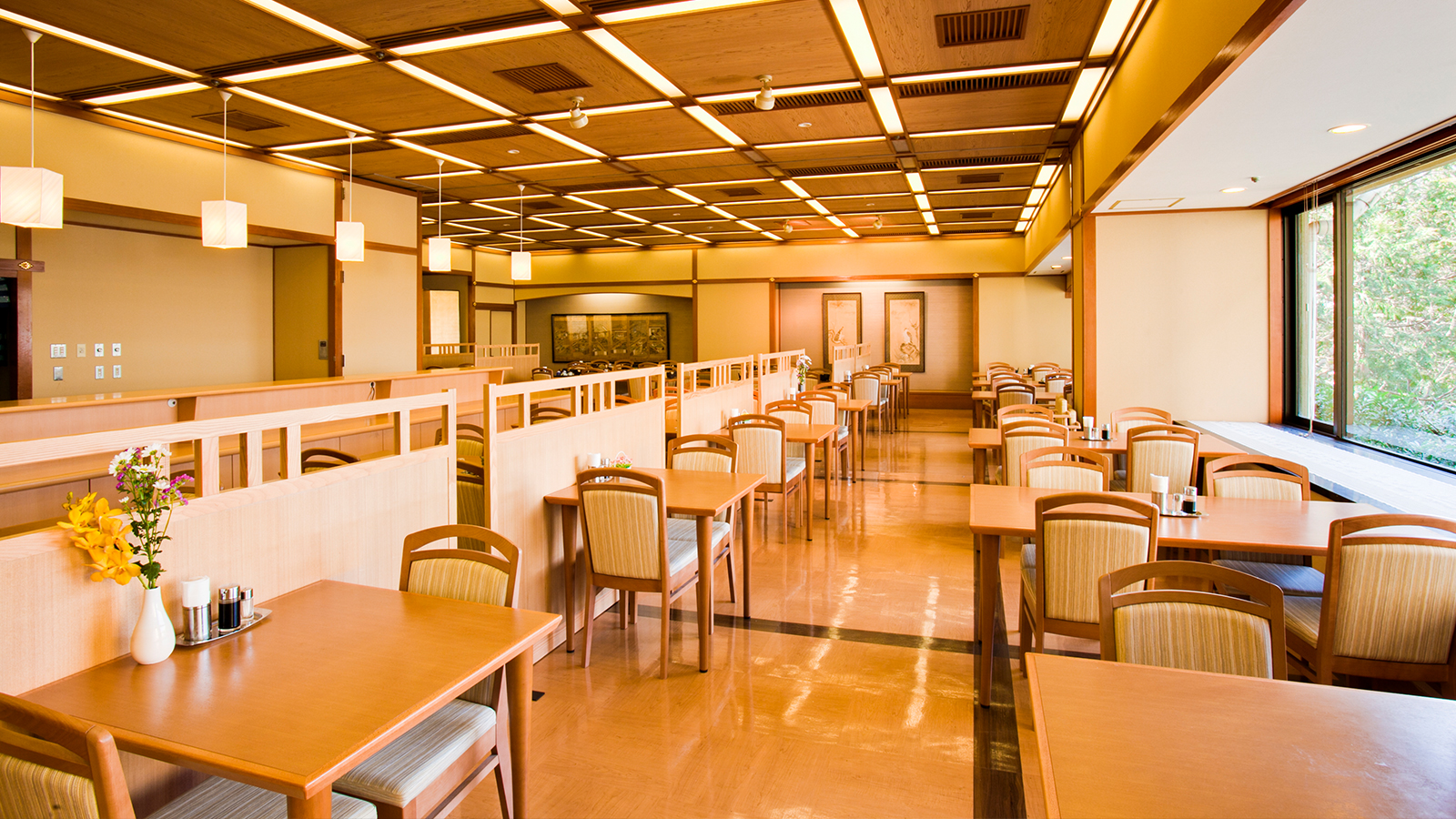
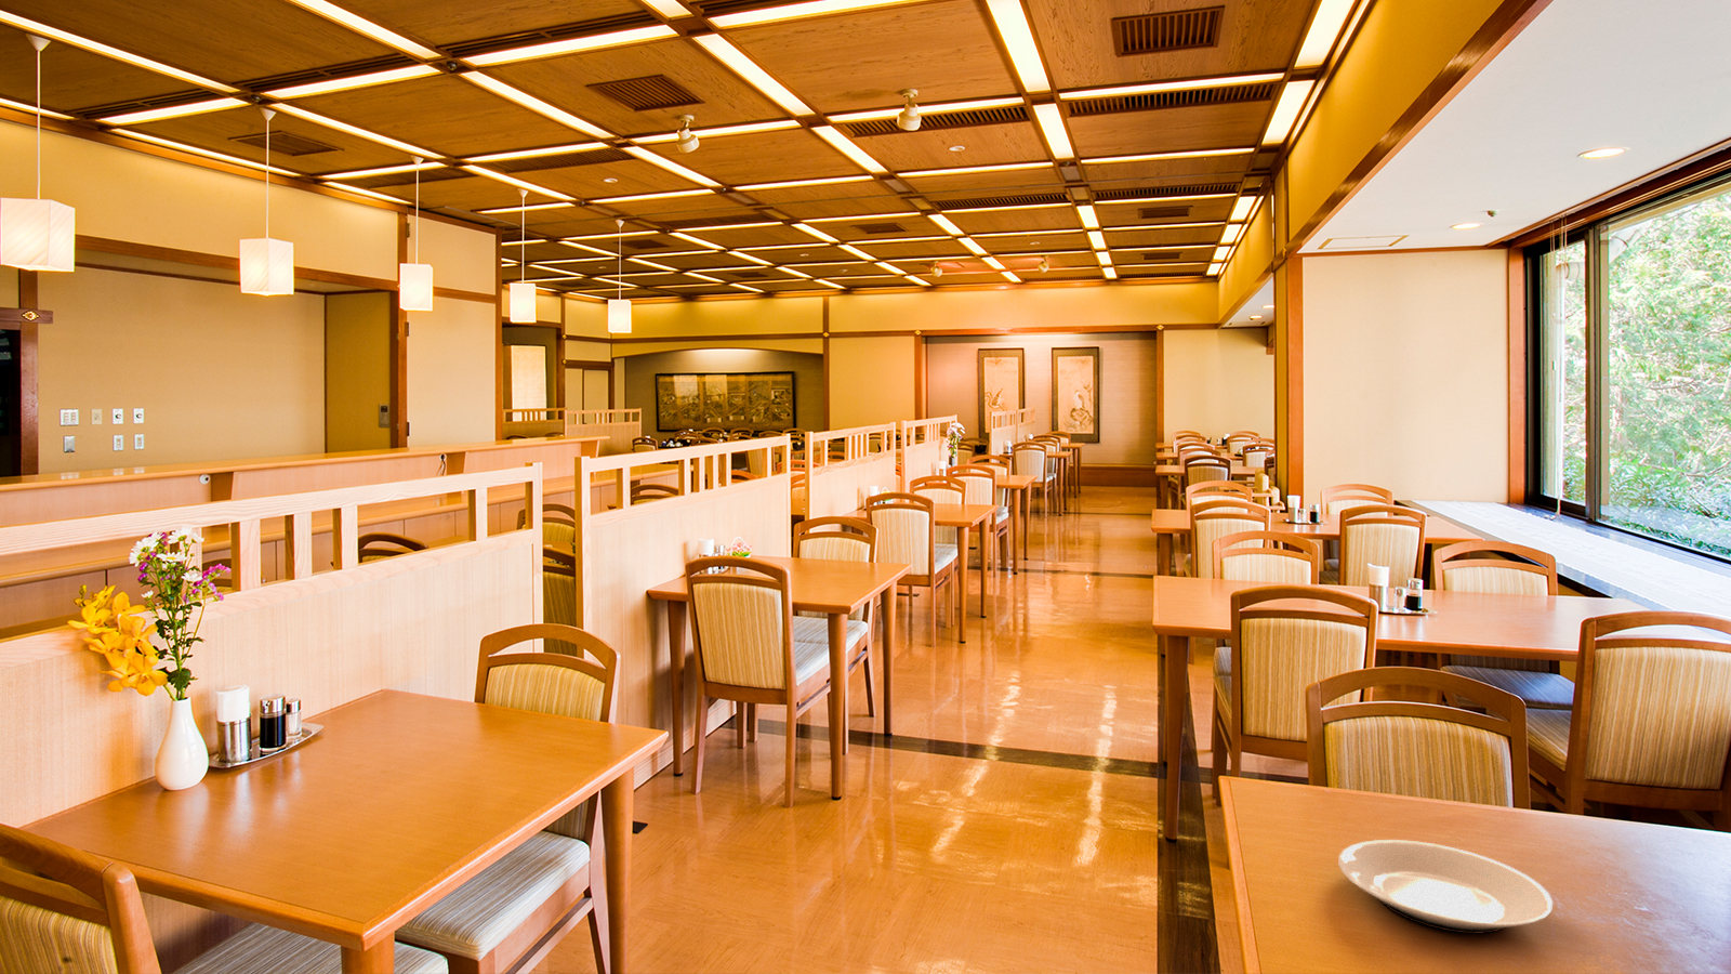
+ plate (1439, 891)
